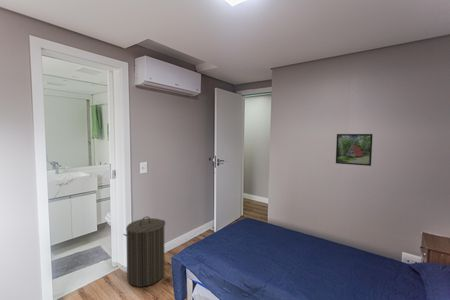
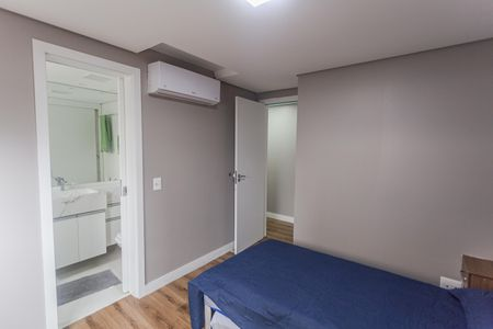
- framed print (353, 149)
- laundry hamper (146, 246)
